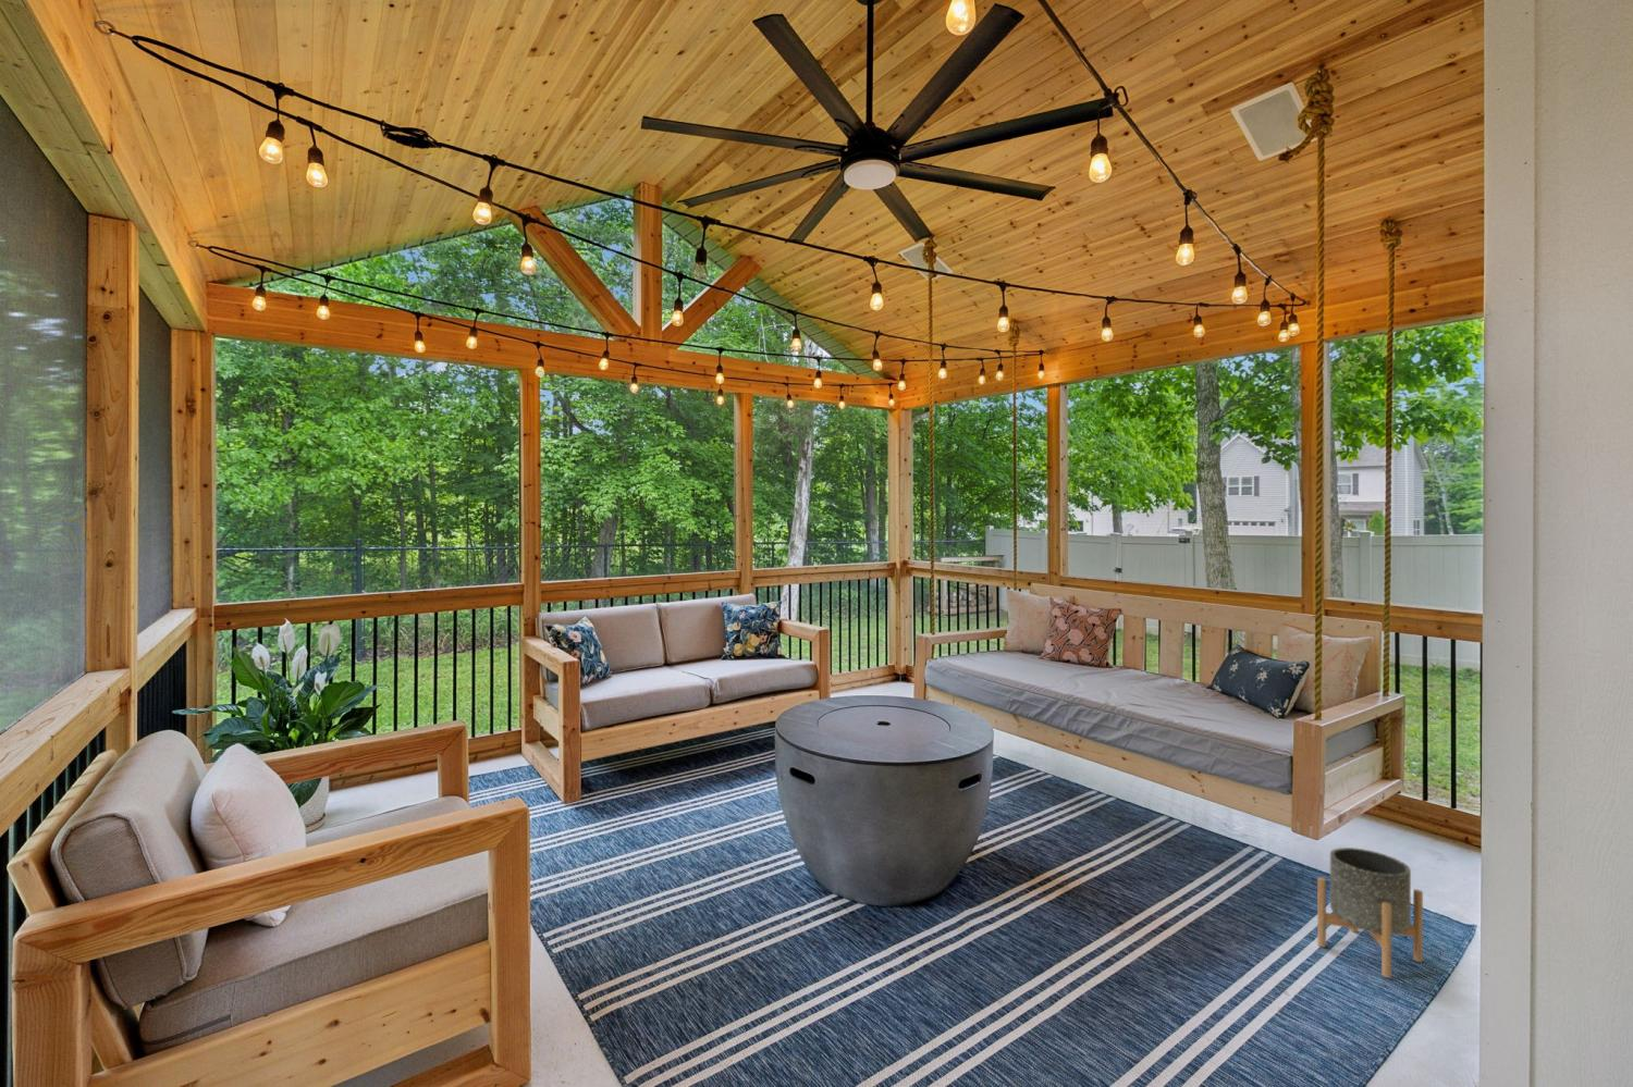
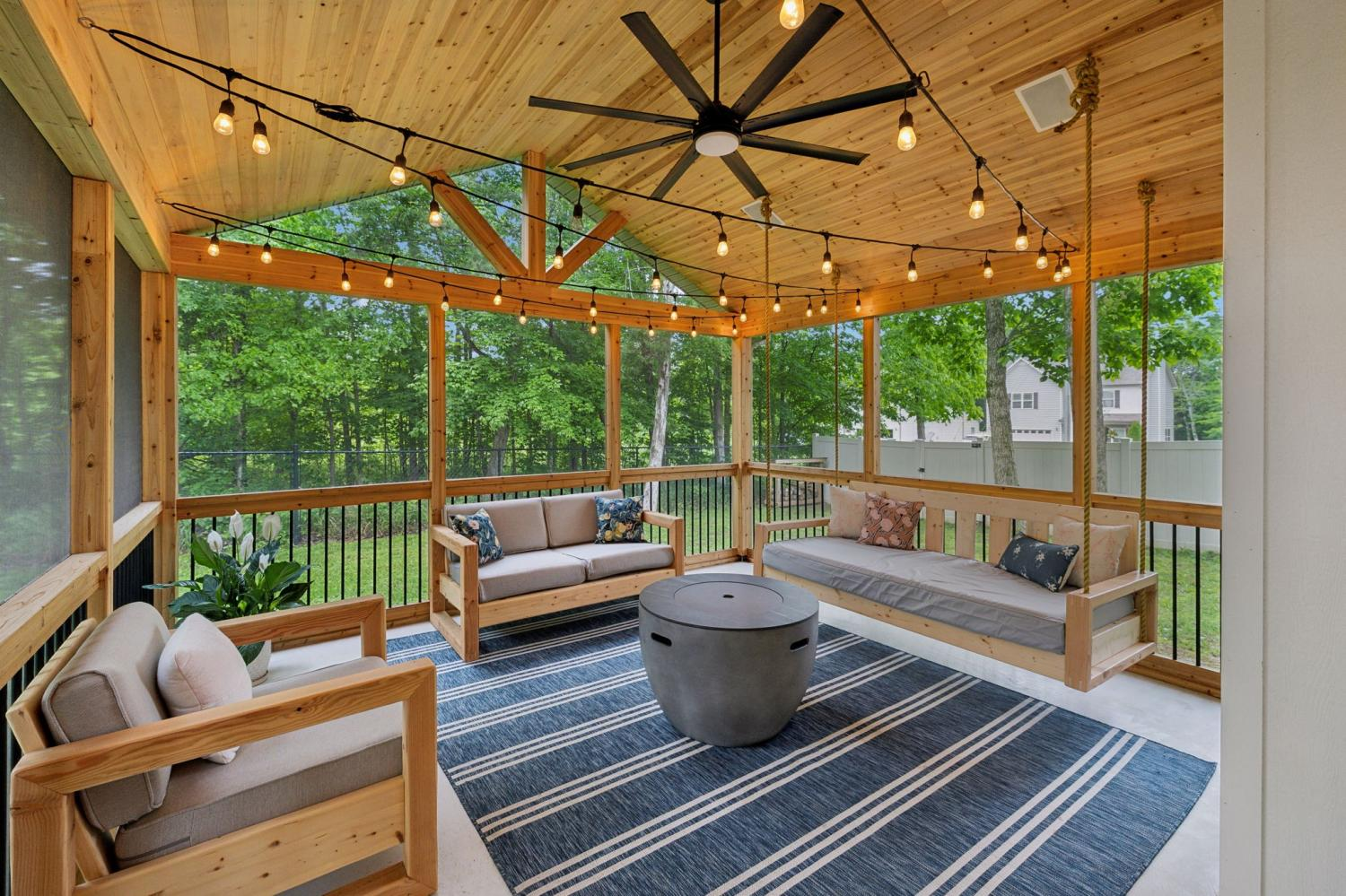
- planter (1369, 906)
